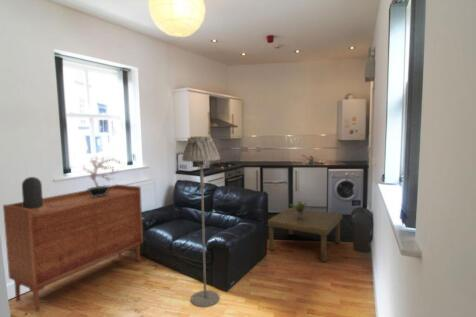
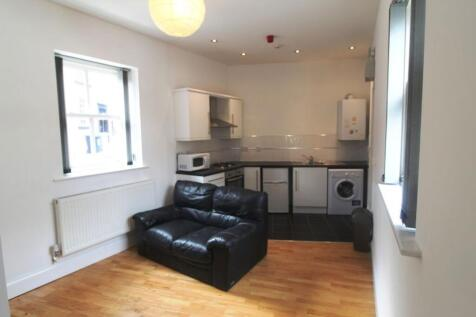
- potted plant (300, 209)
- potted plant (104, 174)
- floor lamp (202, 219)
- table lamp (41, 191)
- sideboard (83, 236)
- coffee table (305, 231)
